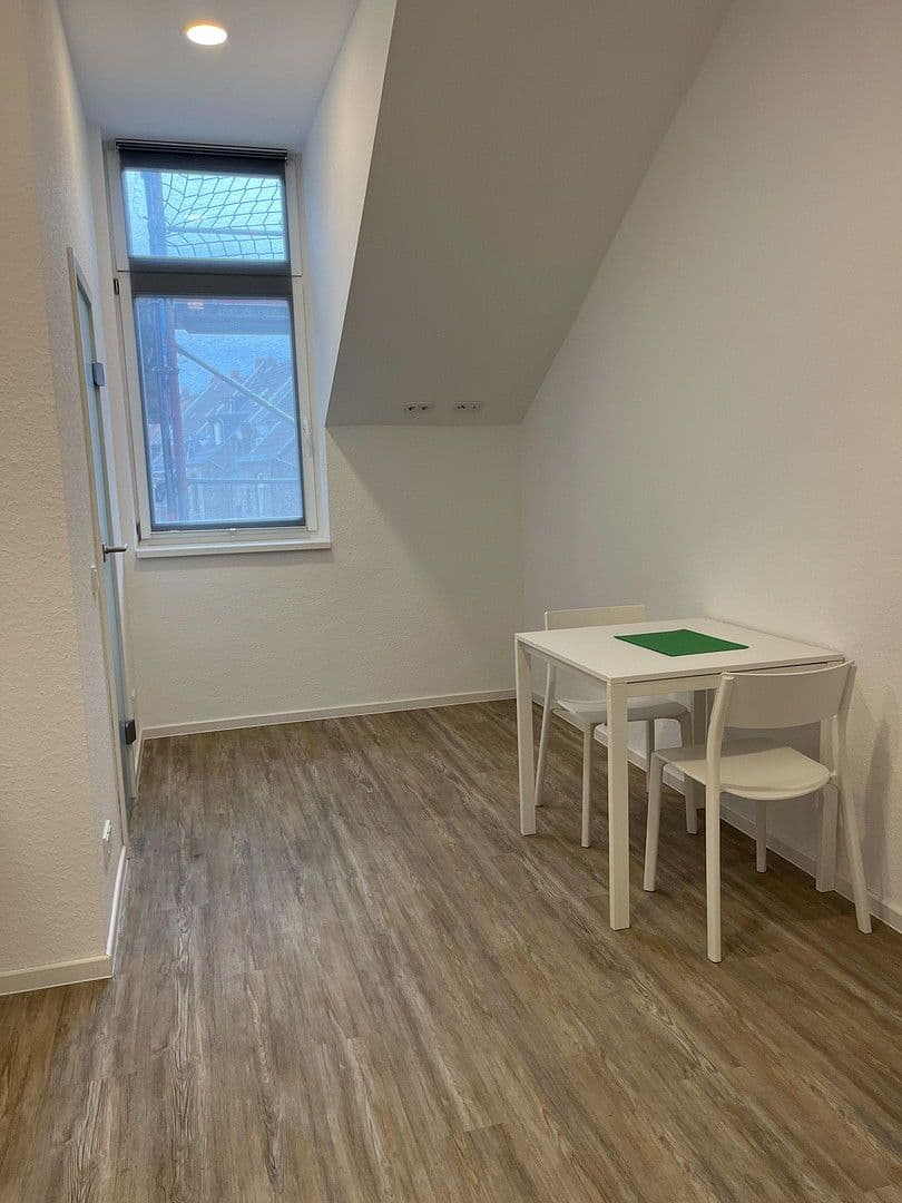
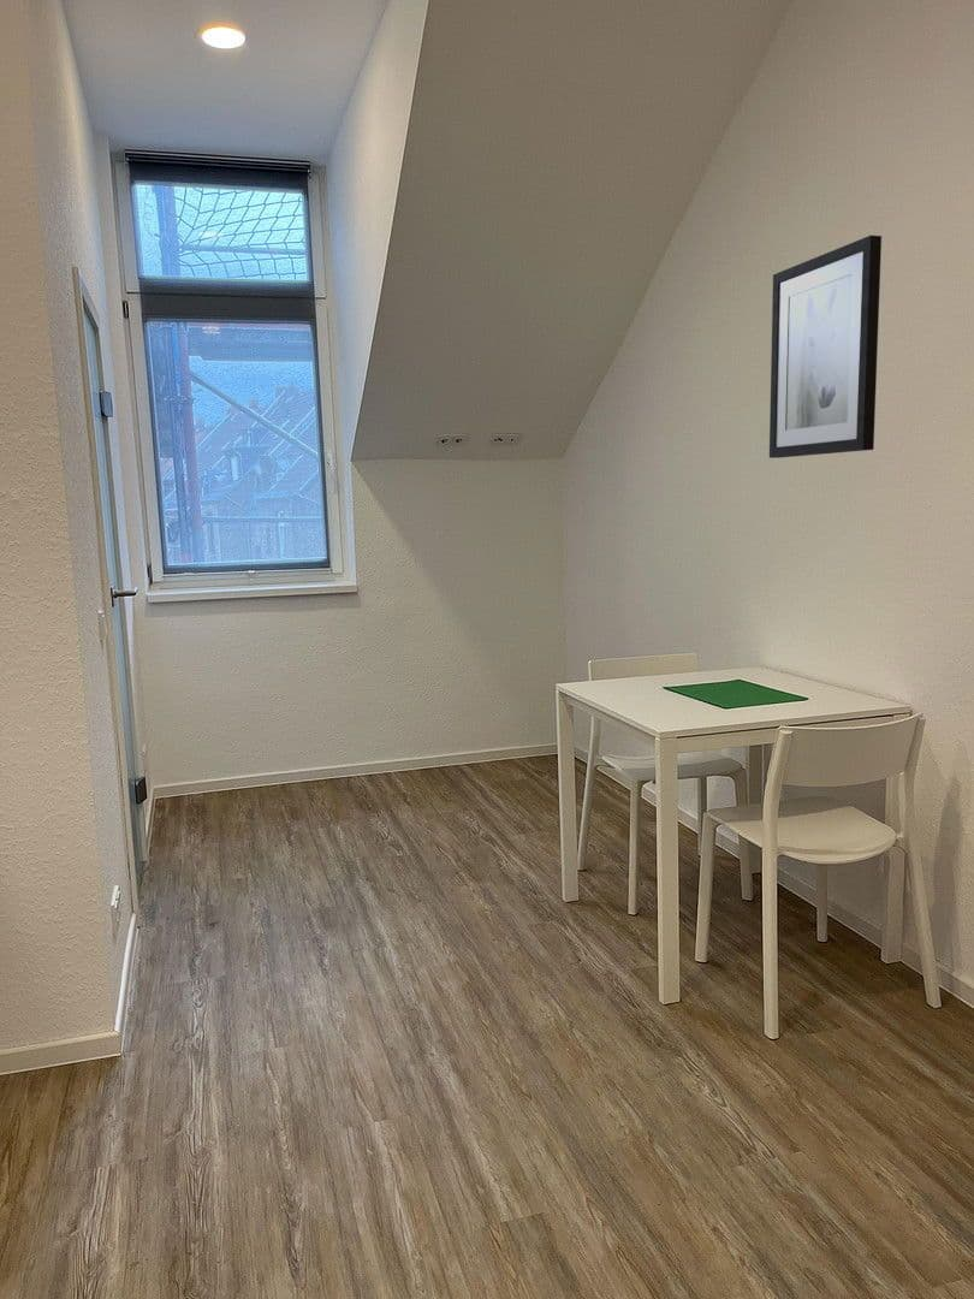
+ wall art (820, 356)
